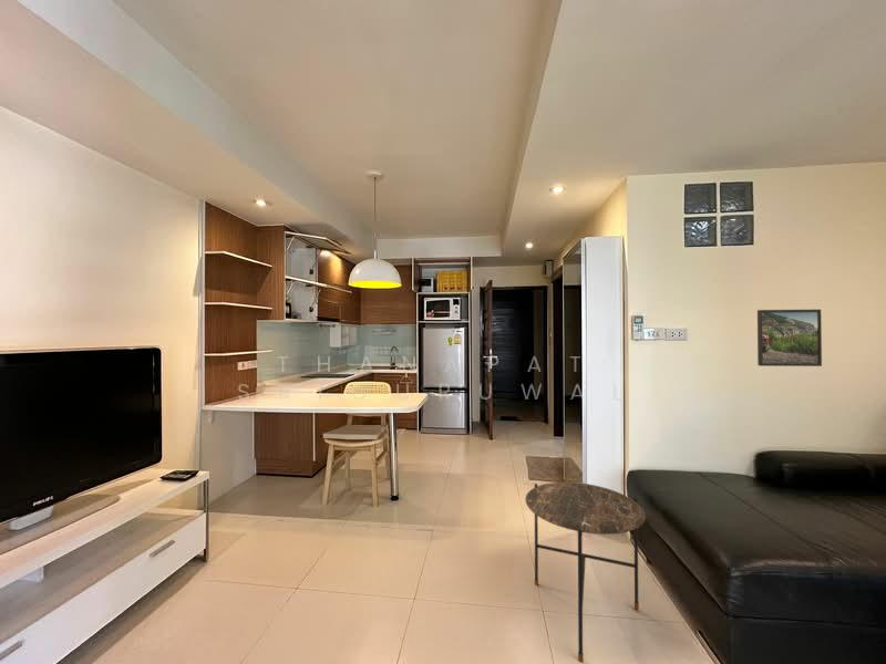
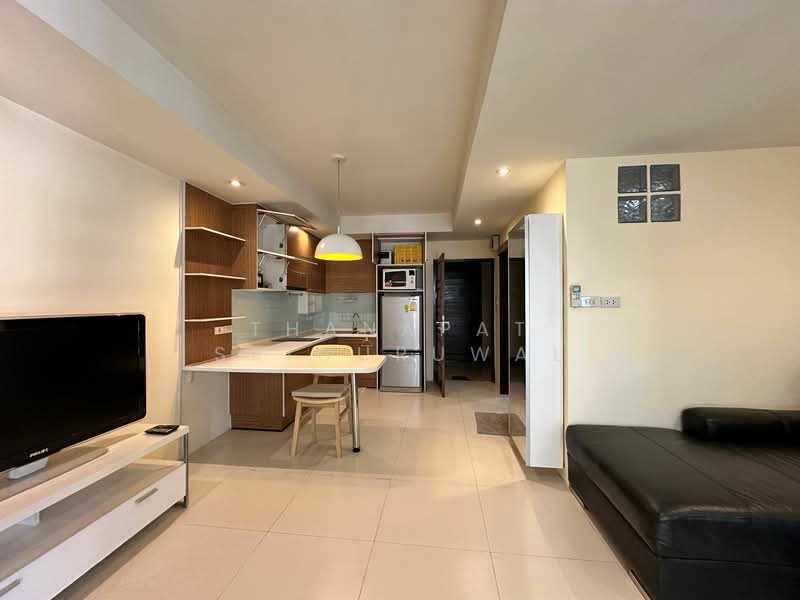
- side table (583, 559)
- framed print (789, 338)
